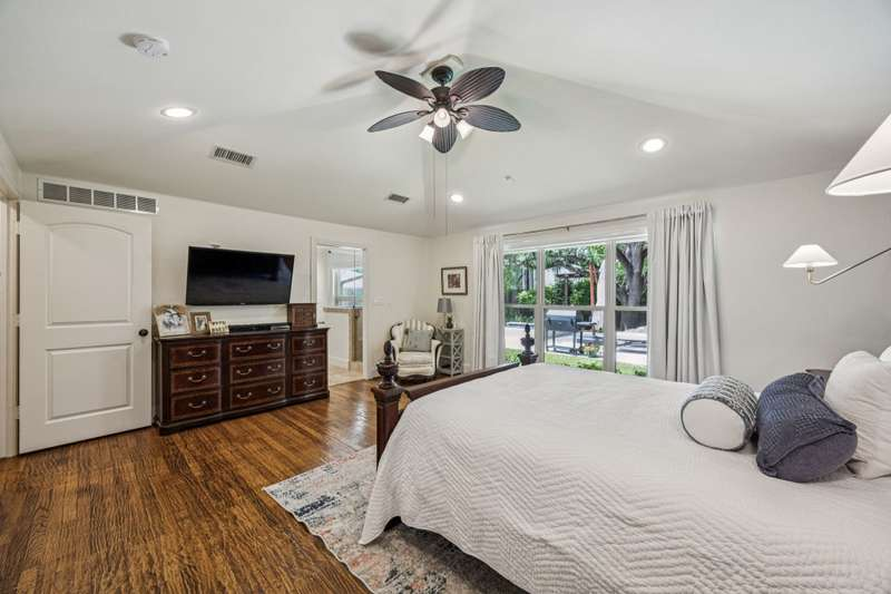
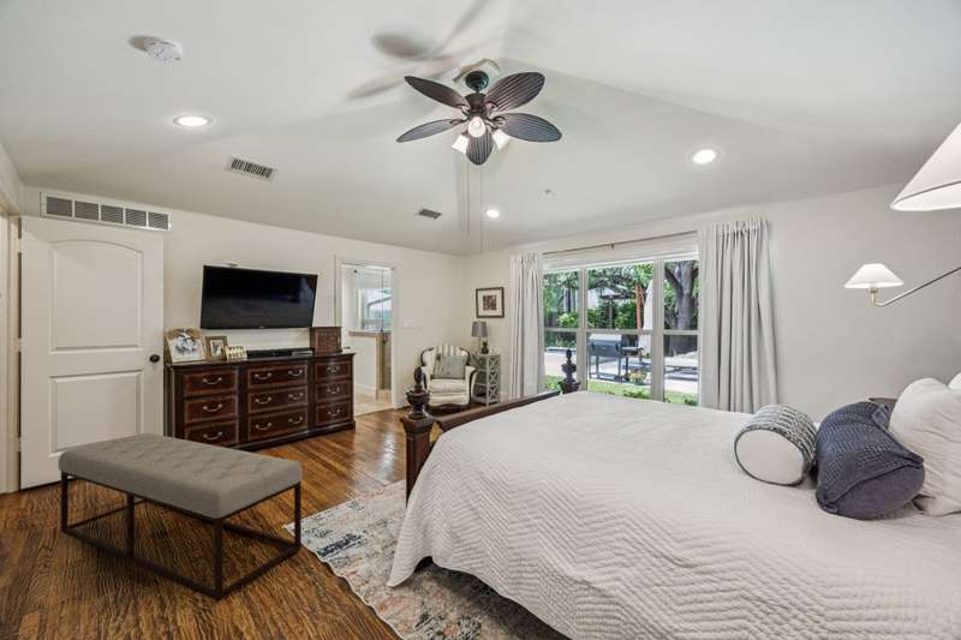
+ bench (175, 497)
